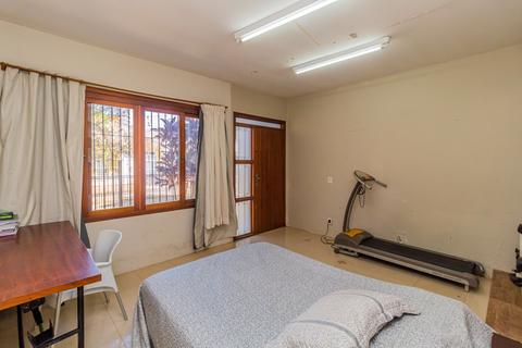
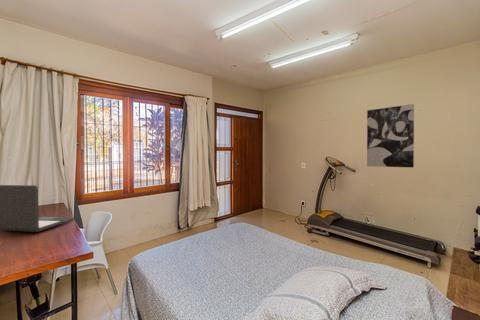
+ laptop (32, 204)
+ wall art (389, 137)
